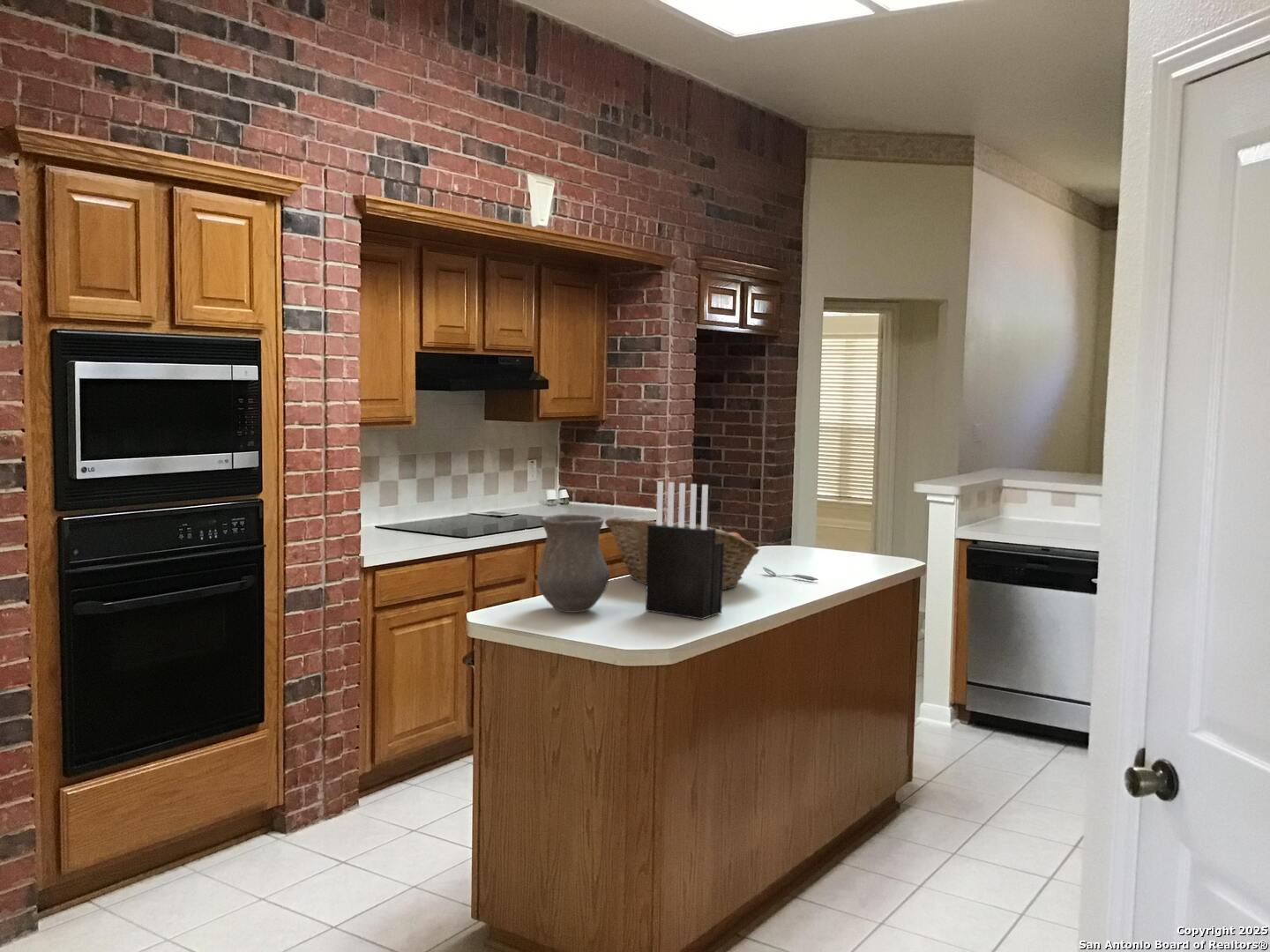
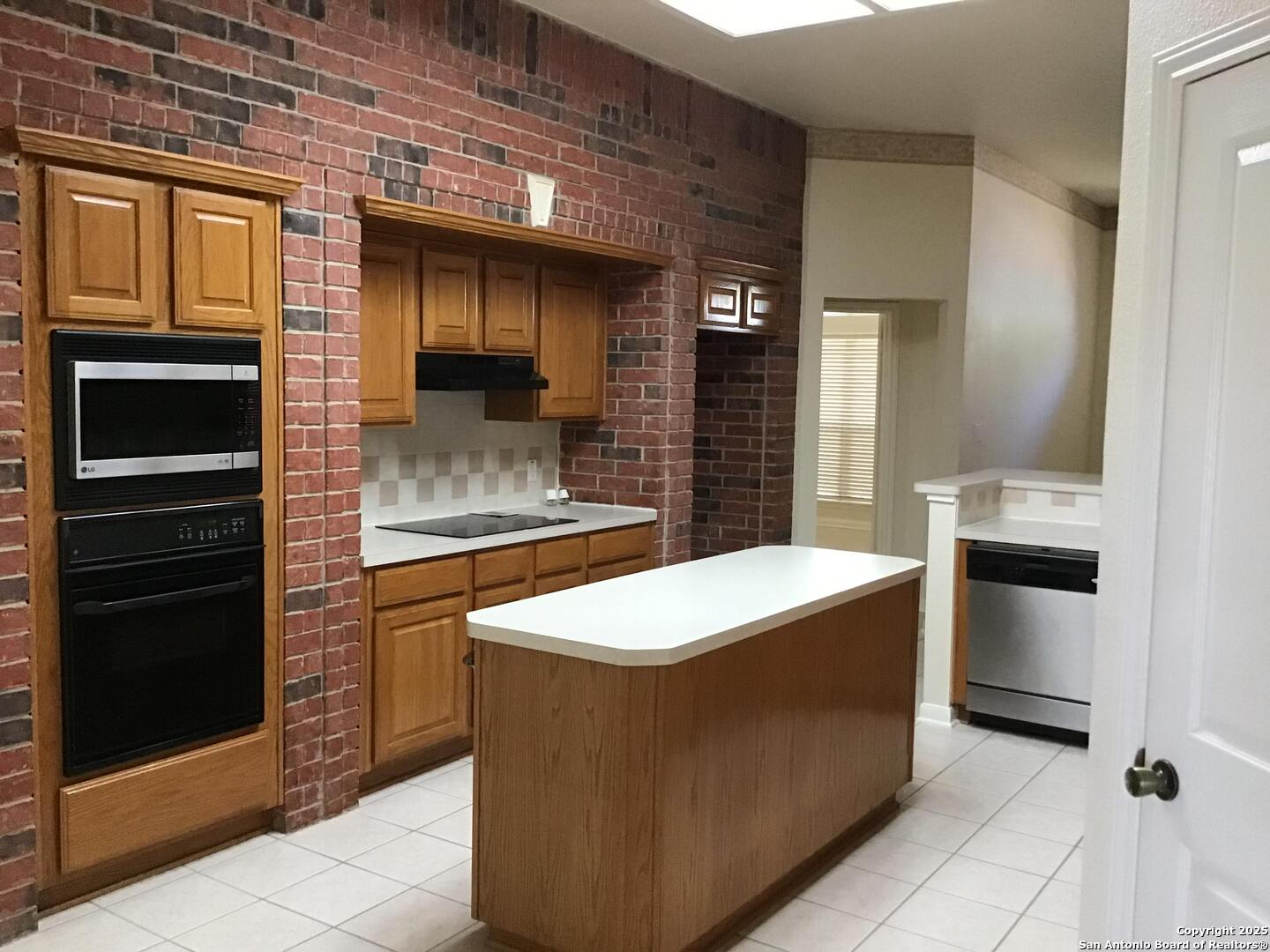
- knife block (687, 547)
- vase (573, 563)
- spoon (789, 576)
- fruit basket (684, 525)
